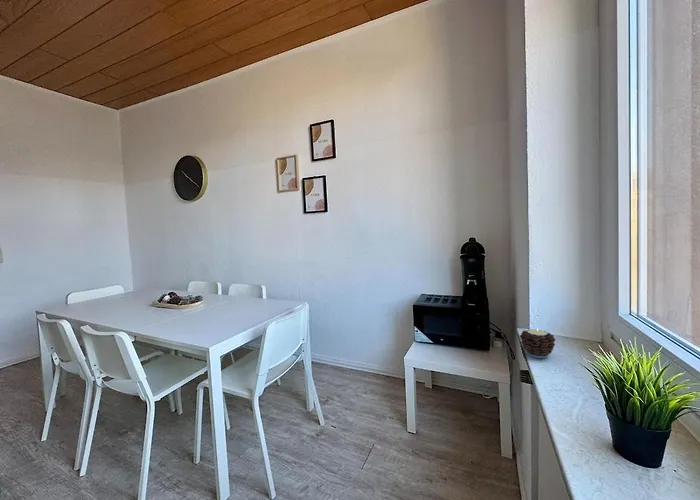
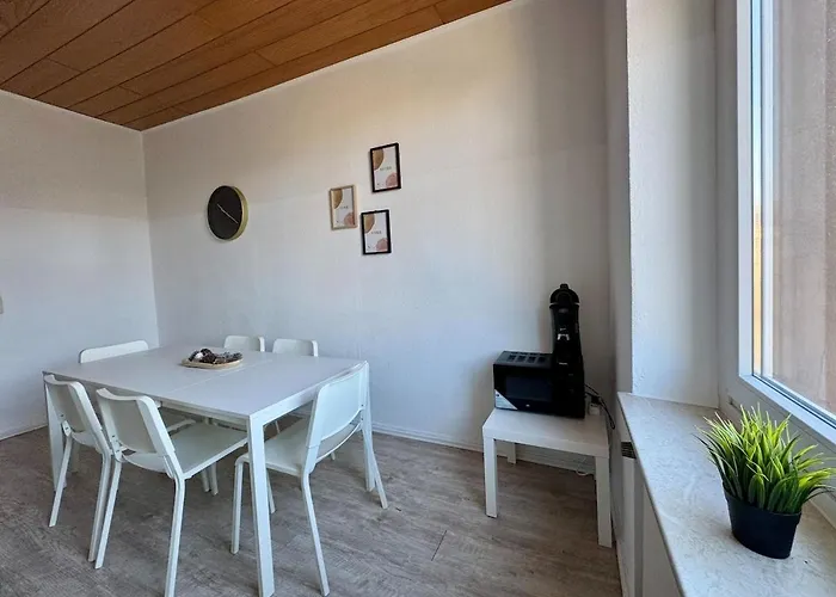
- candle (537, 341)
